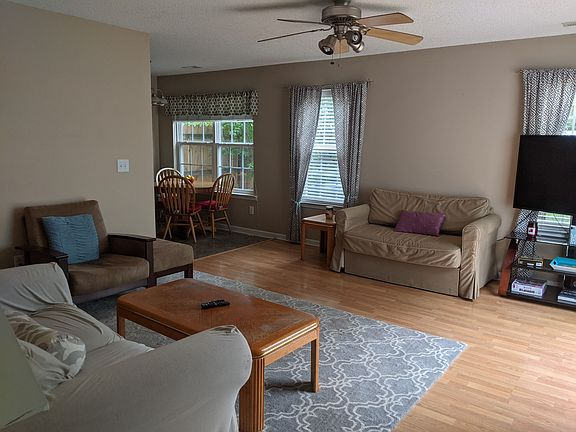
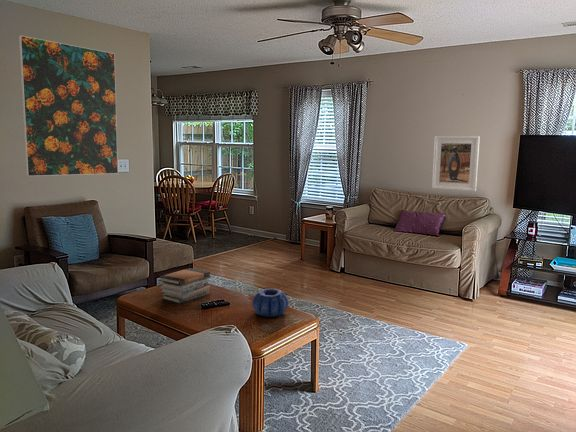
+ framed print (455, 163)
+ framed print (72, 111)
+ book stack (185, 285)
+ decorative bowl (270, 302)
